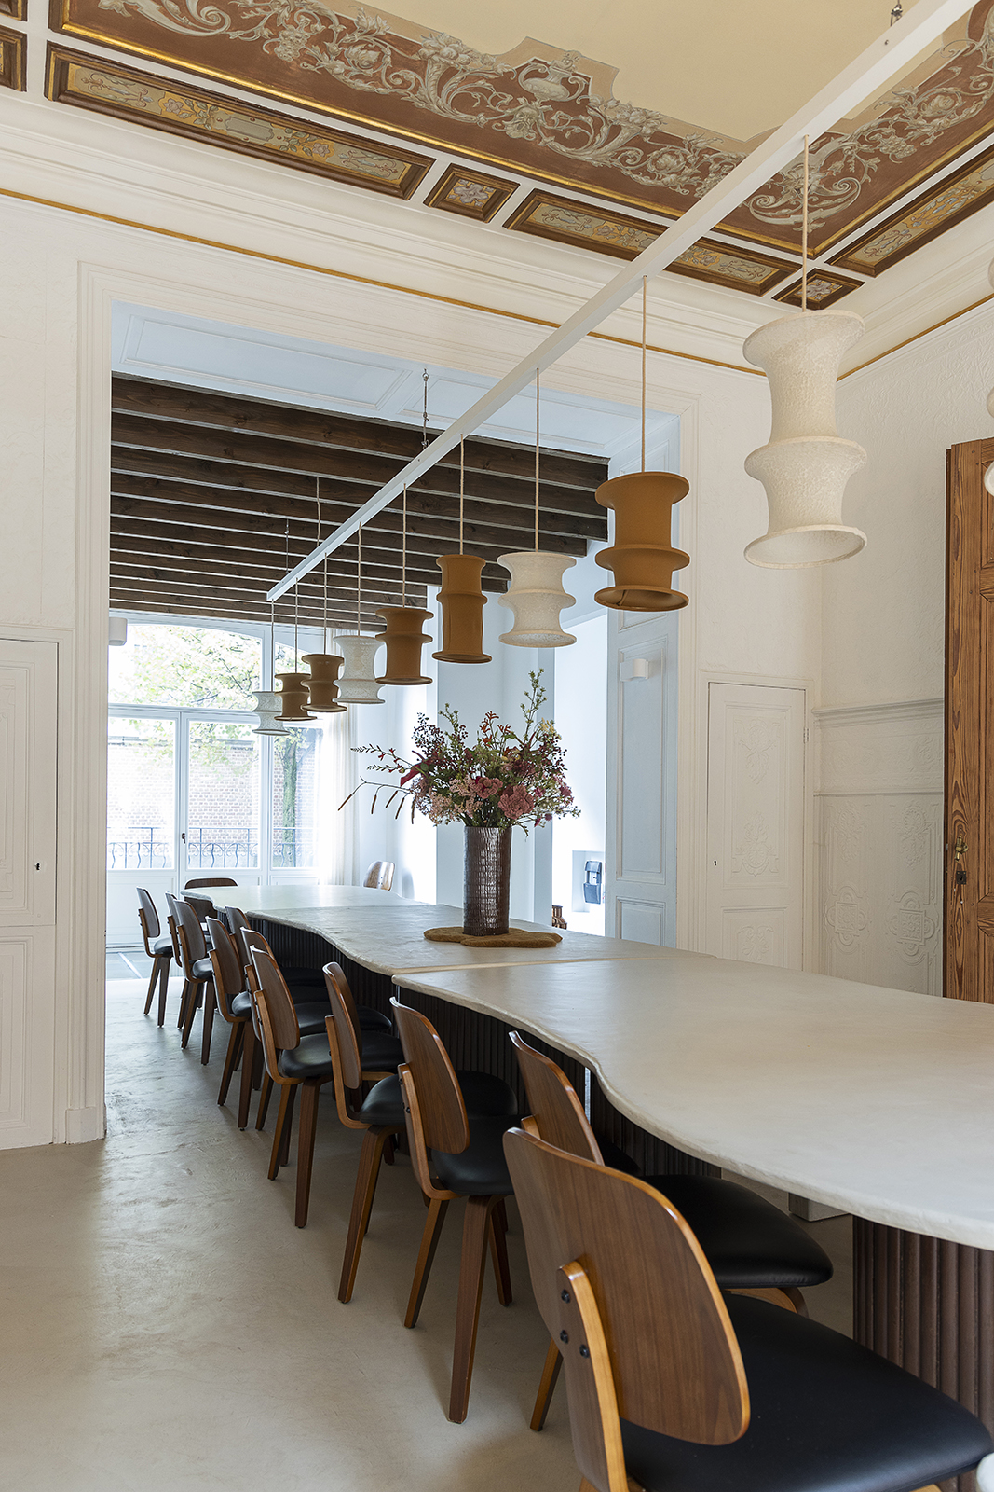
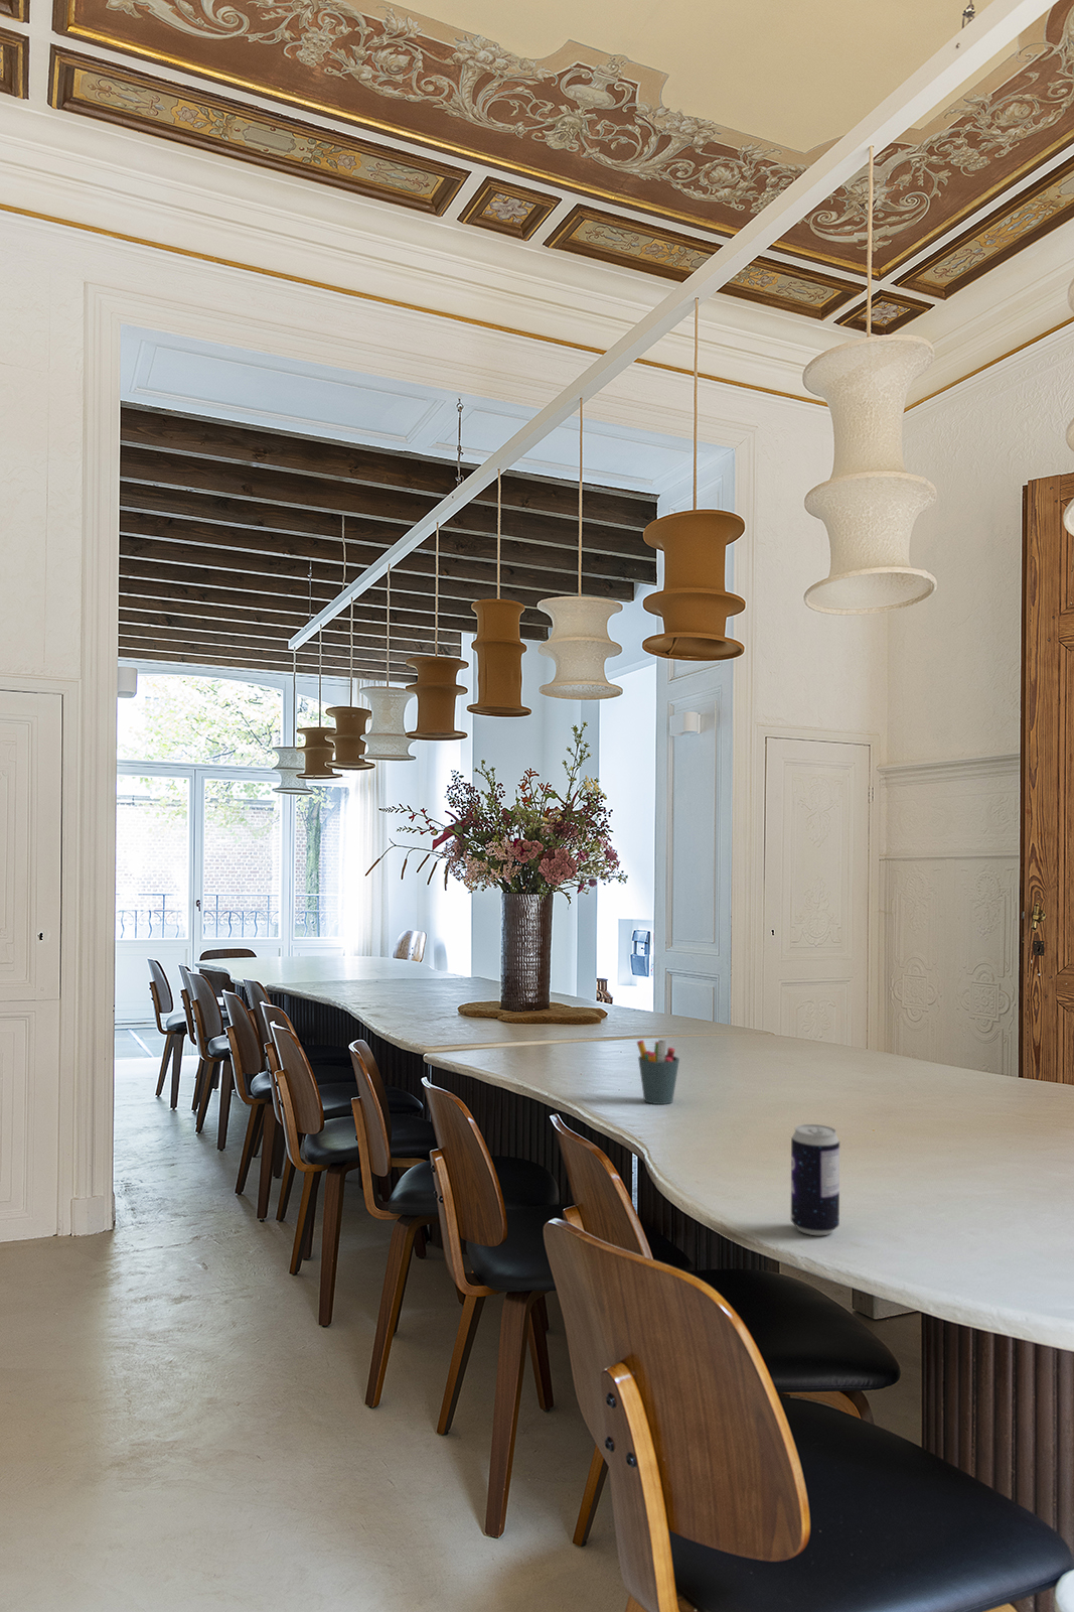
+ beverage can (814, 1179)
+ pen holder (657, 1067)
